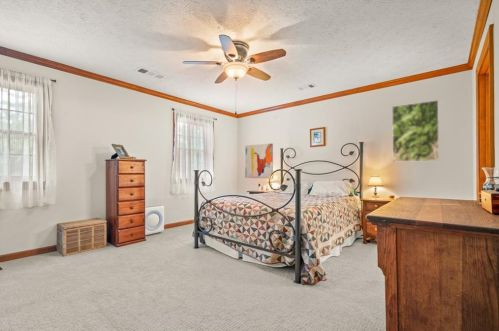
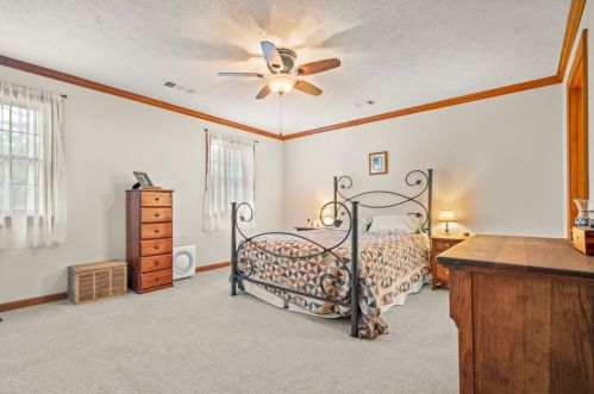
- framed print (414, 132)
- wall art (258, 161)
